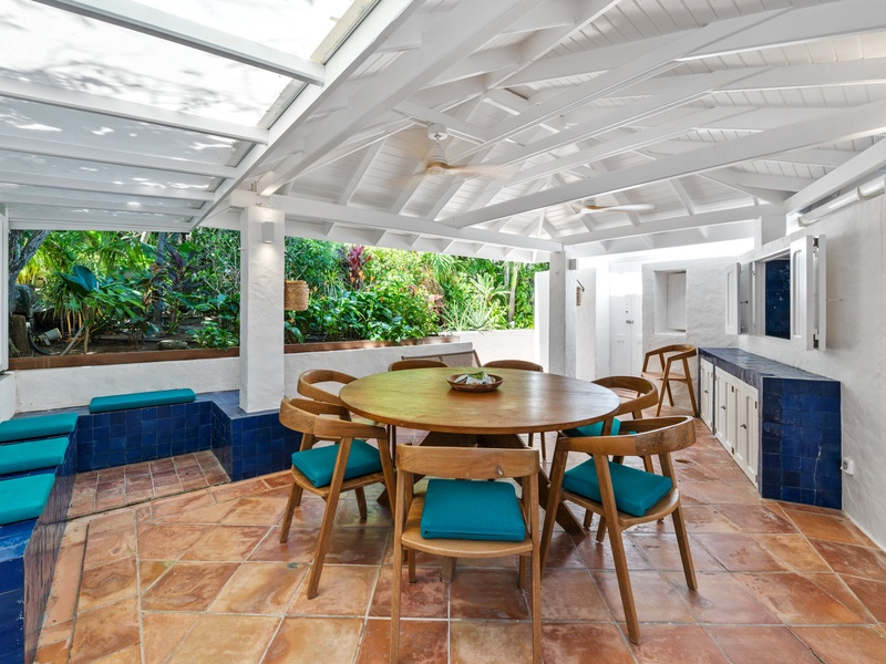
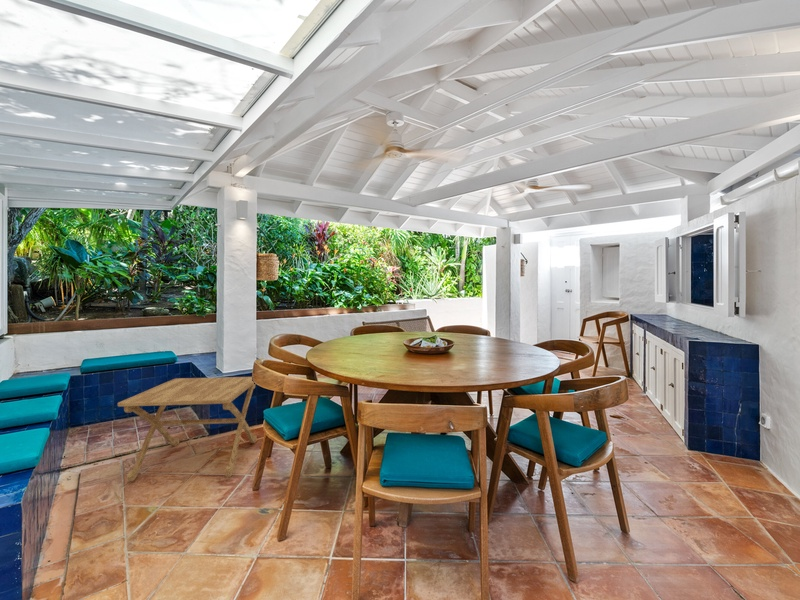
+ side table (199, 423)
